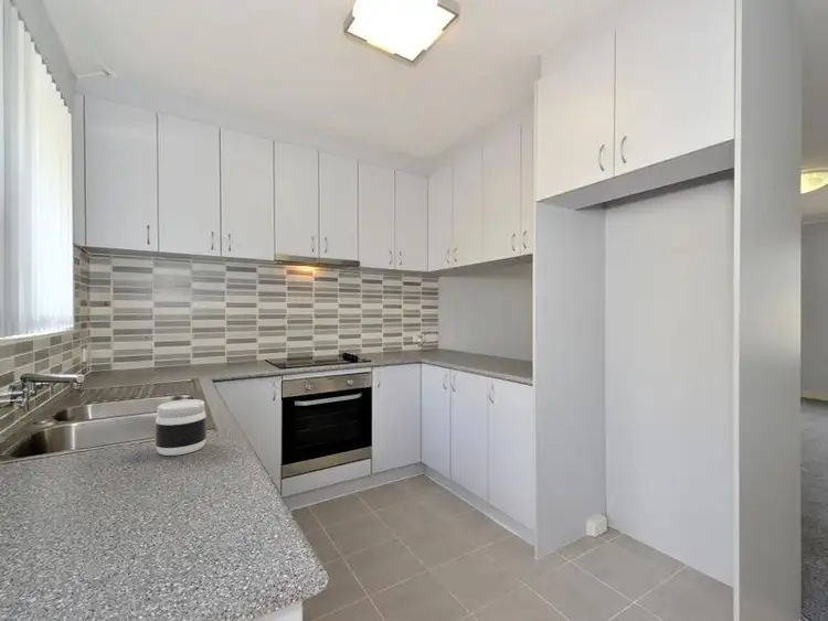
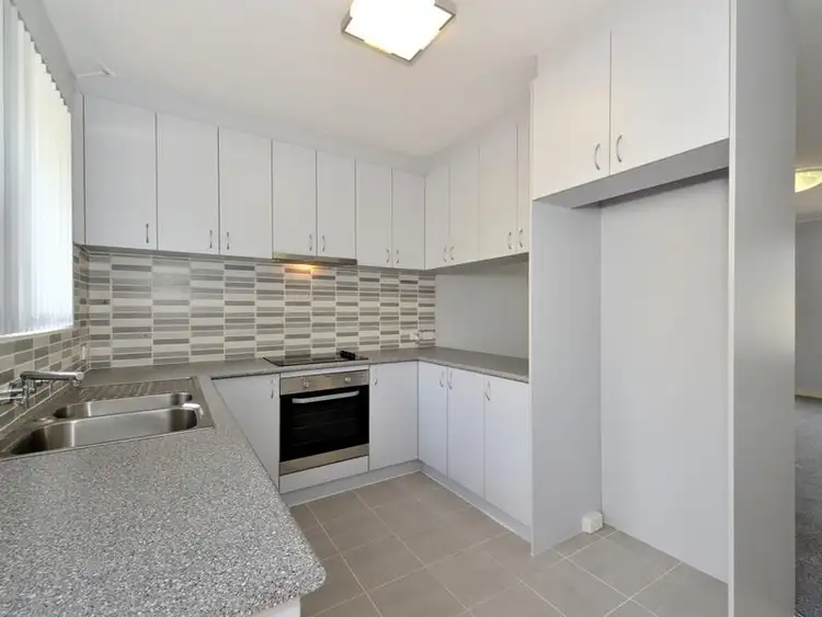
- jar (181, 426)
